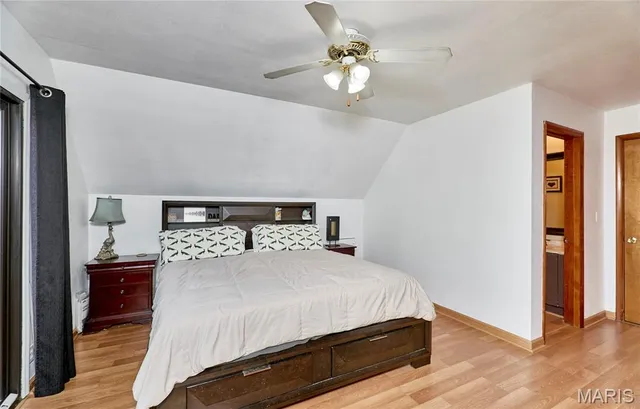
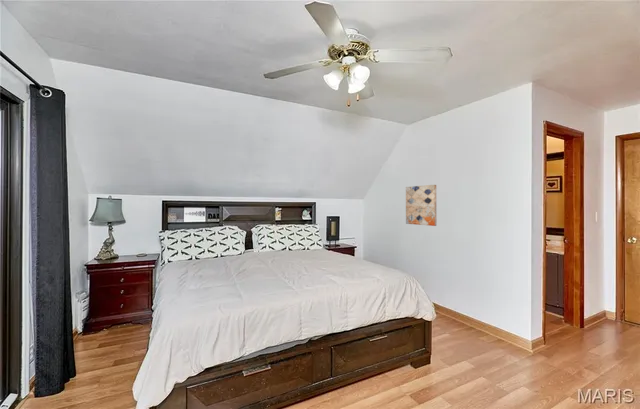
+ wall art (420, 205)
